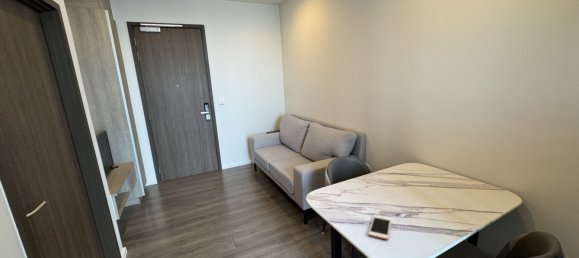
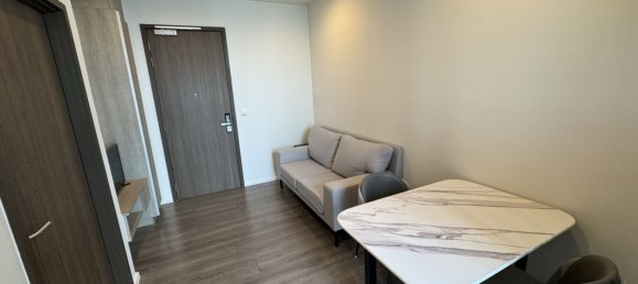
- cell phone (380, 226)
